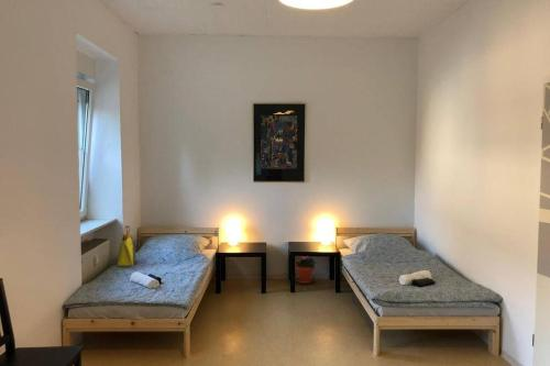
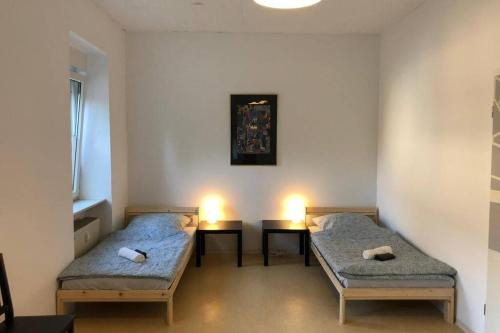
- potted plant (305, 263)
- tote bag (127, 244)
